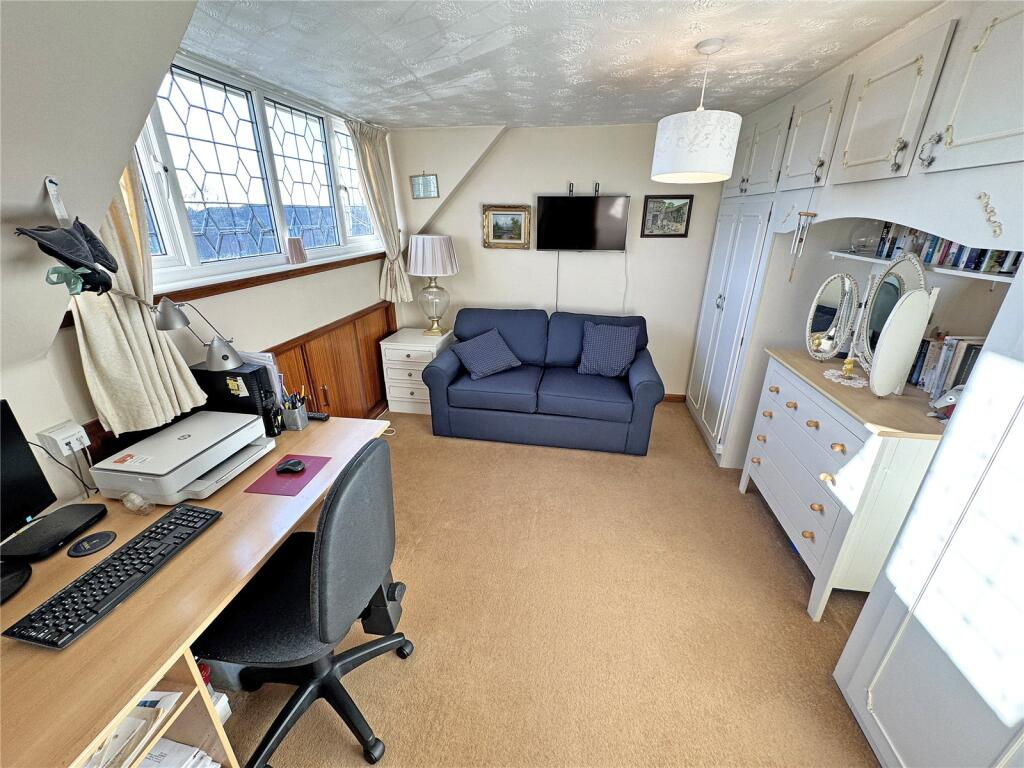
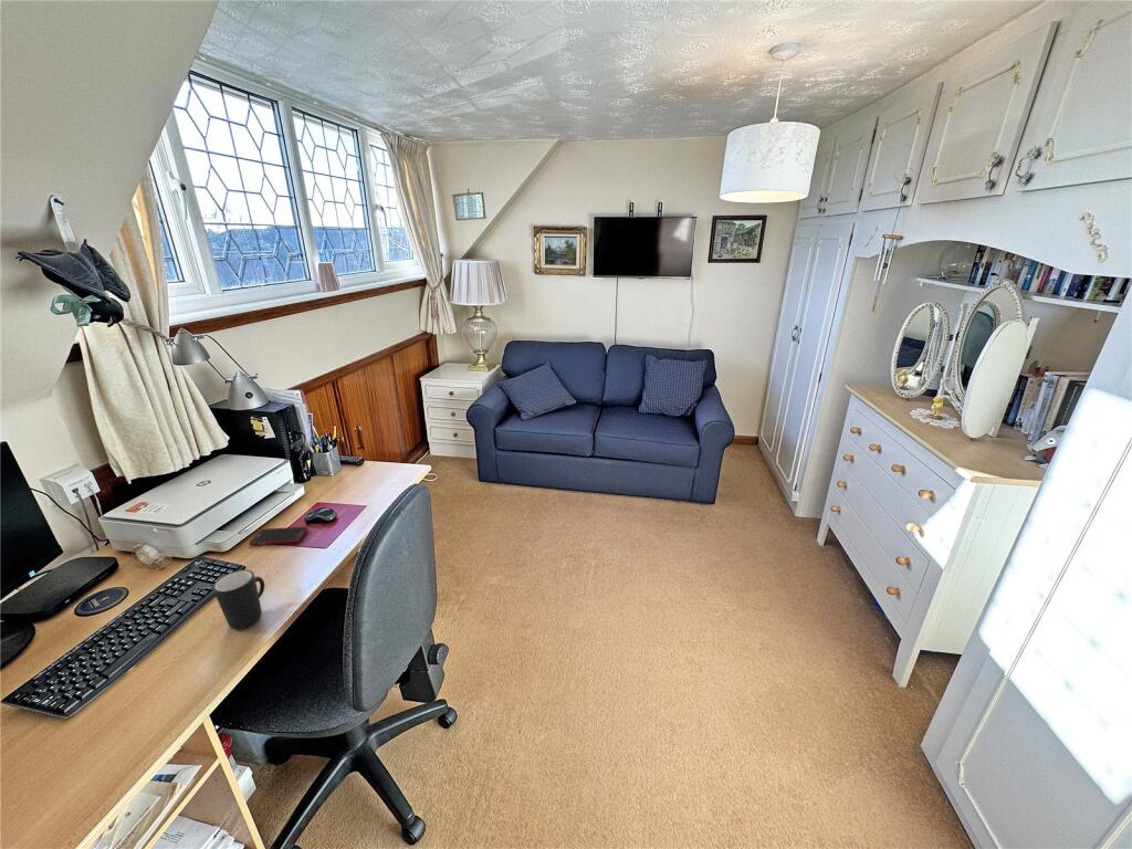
+ cell phone (279, 535)
+ mug (243, 596)
